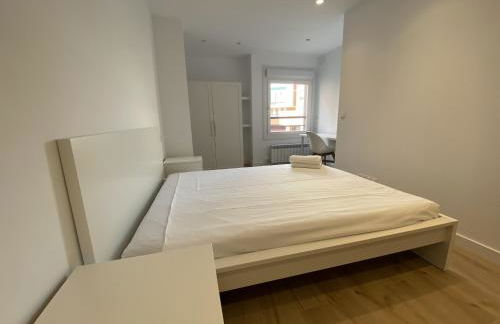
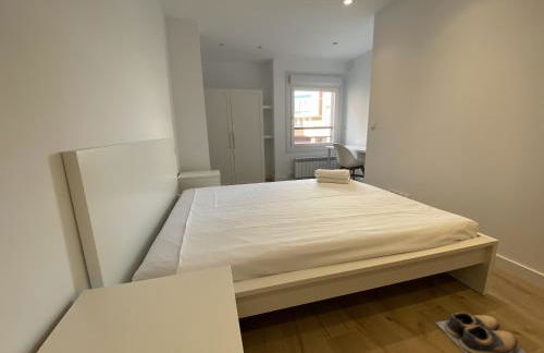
+ shoes (479, 328)
